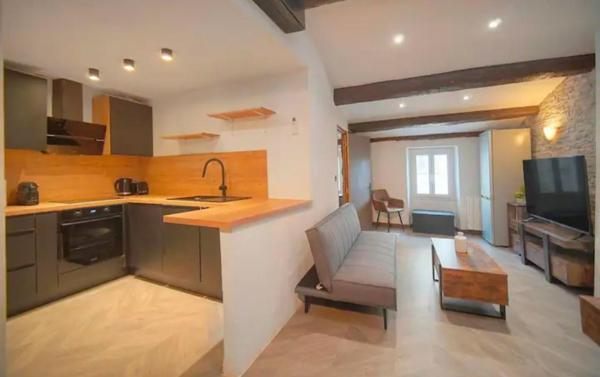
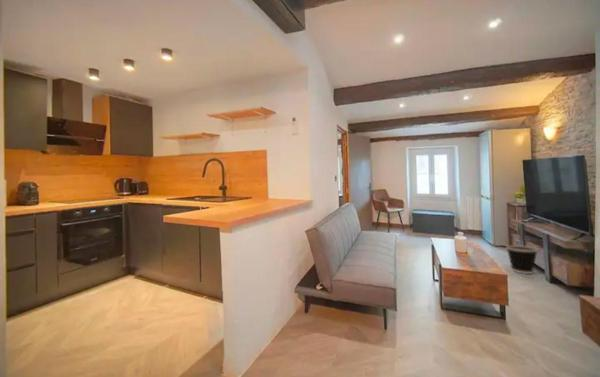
+ wastebasket (521, 259)
